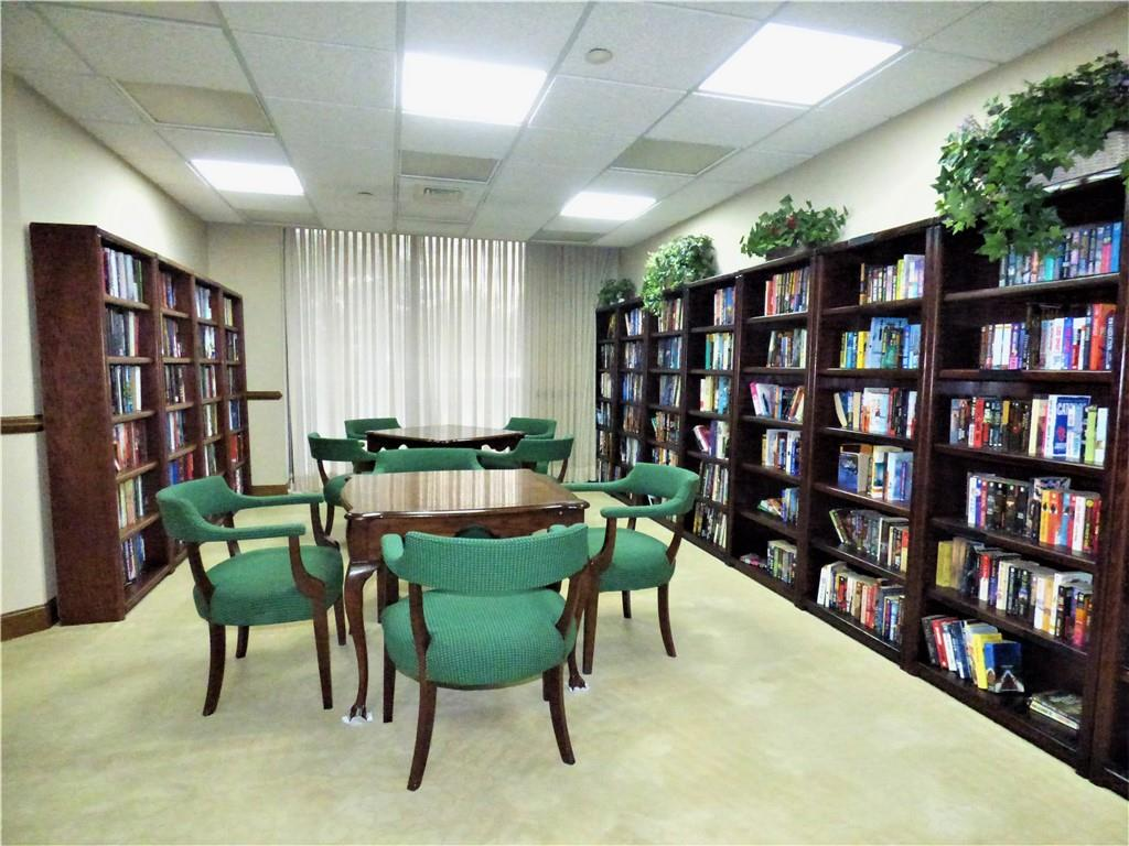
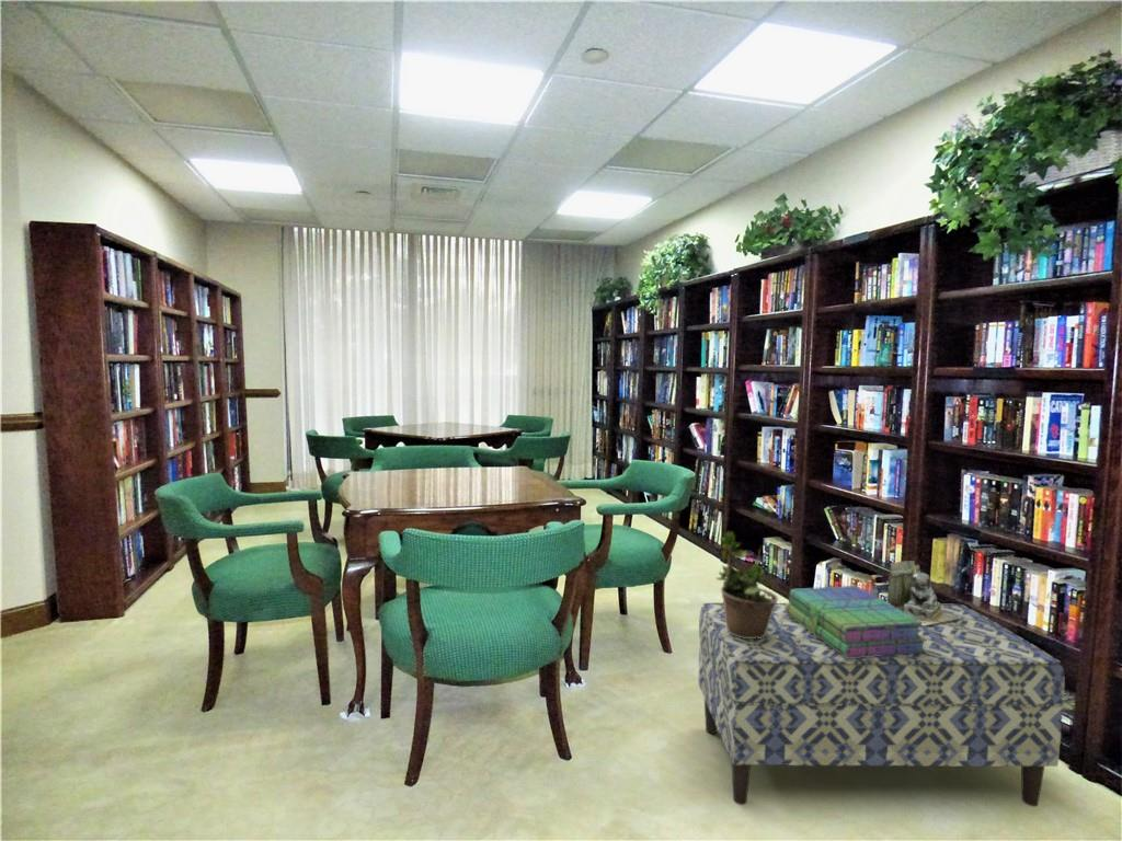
+ stack of books (850, 618)
+ potted plant (748, 579)
+ bench (859, 696)
+ bookend (921, 589)
